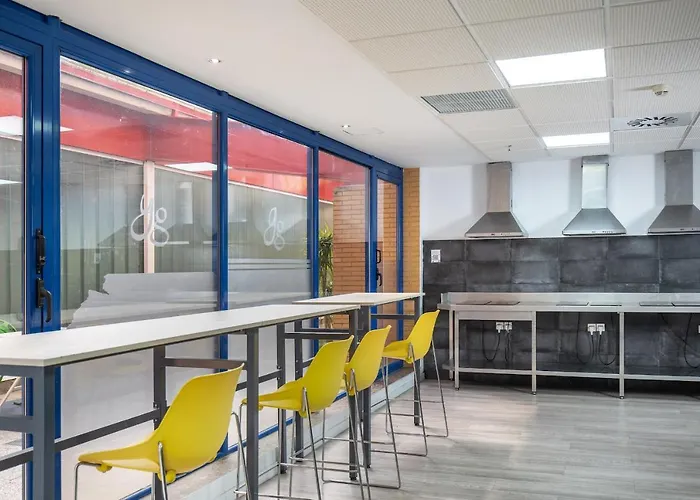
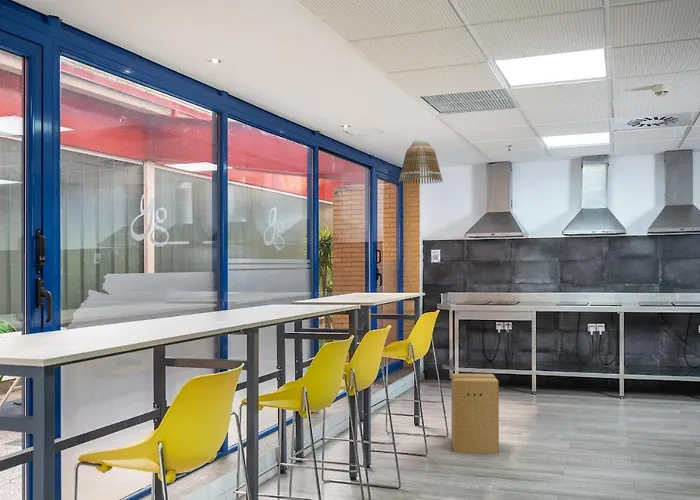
+ cardboard box (474, 412)
+ lamp shade (421, 161)
